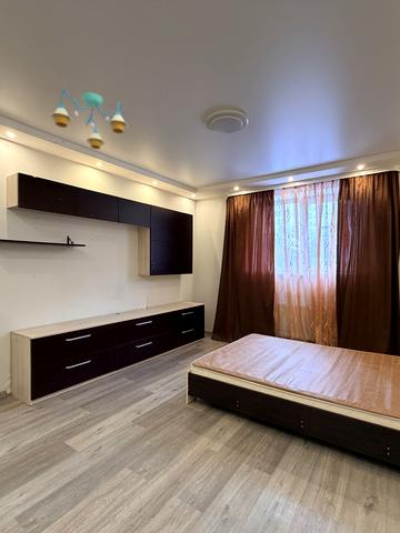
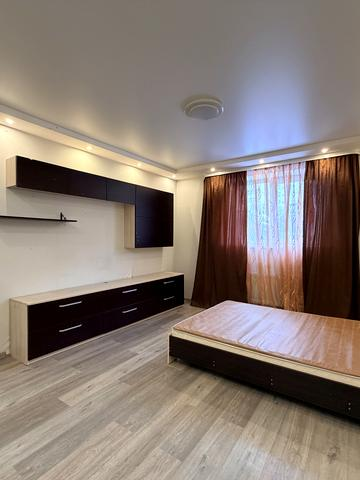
- ceiling light fixture (90, 119)
